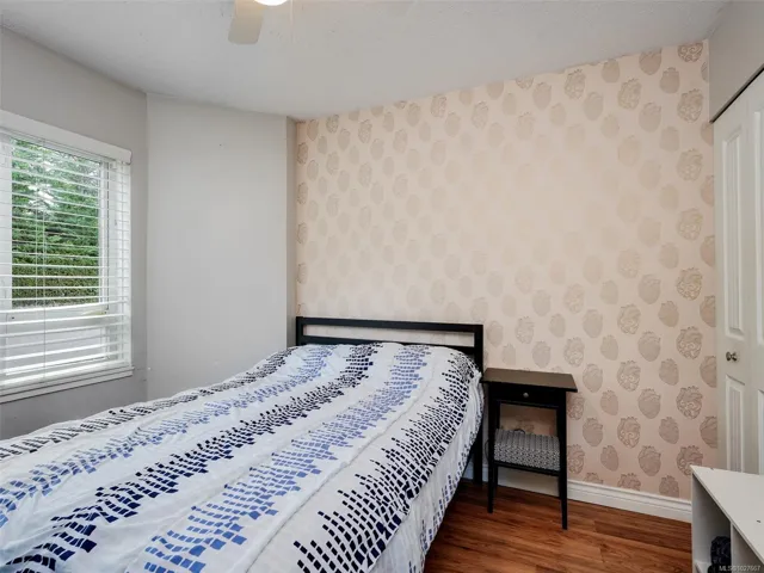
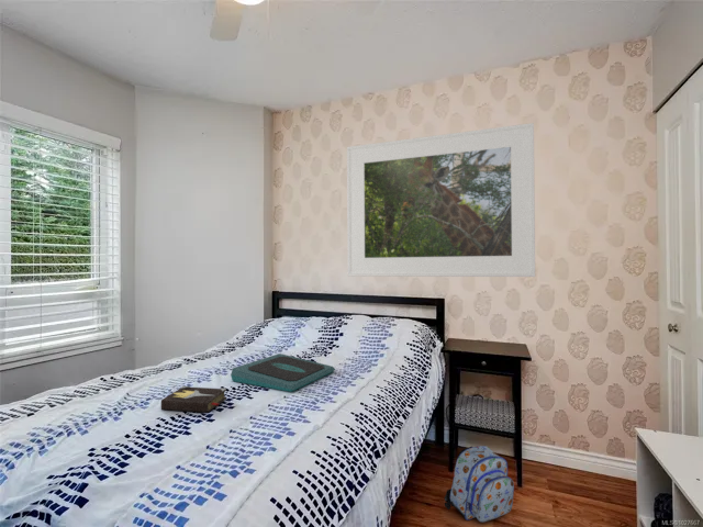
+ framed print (433, 205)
+ hardback book (194, 397)
+ backpack (481, 481)
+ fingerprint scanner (284, 370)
